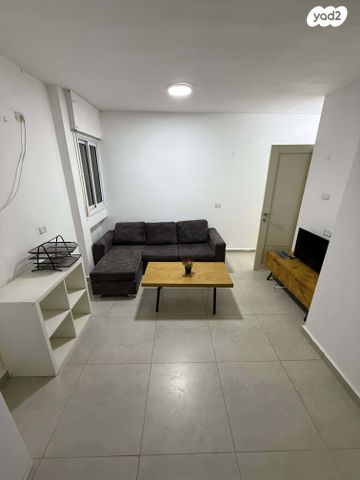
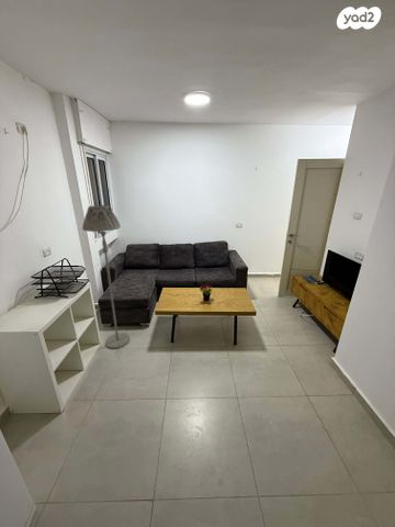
+ floor lamp (109, 280)
